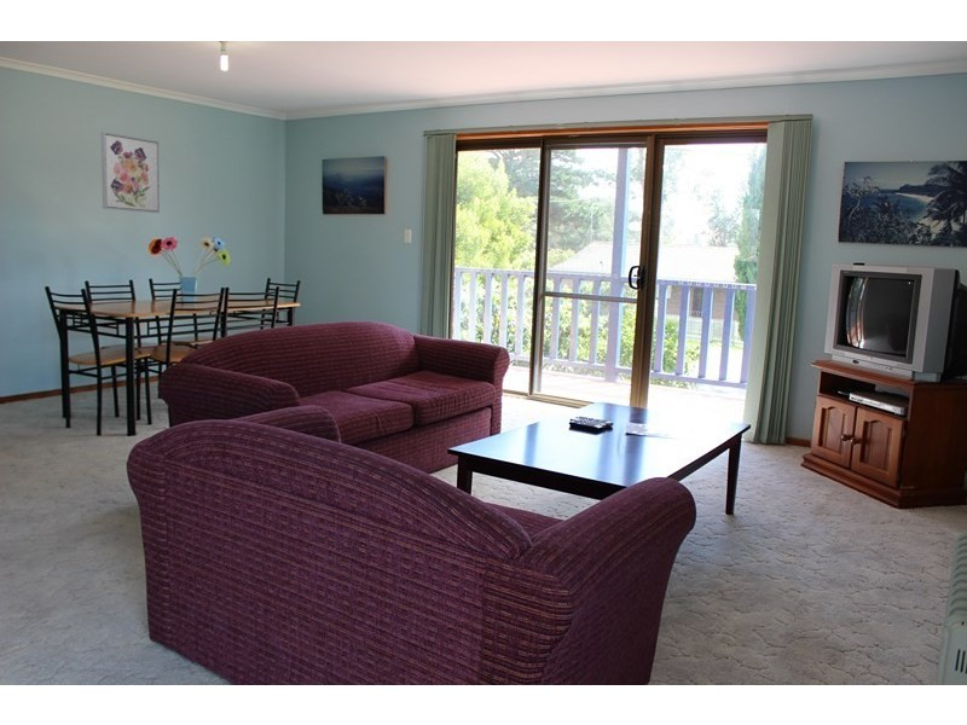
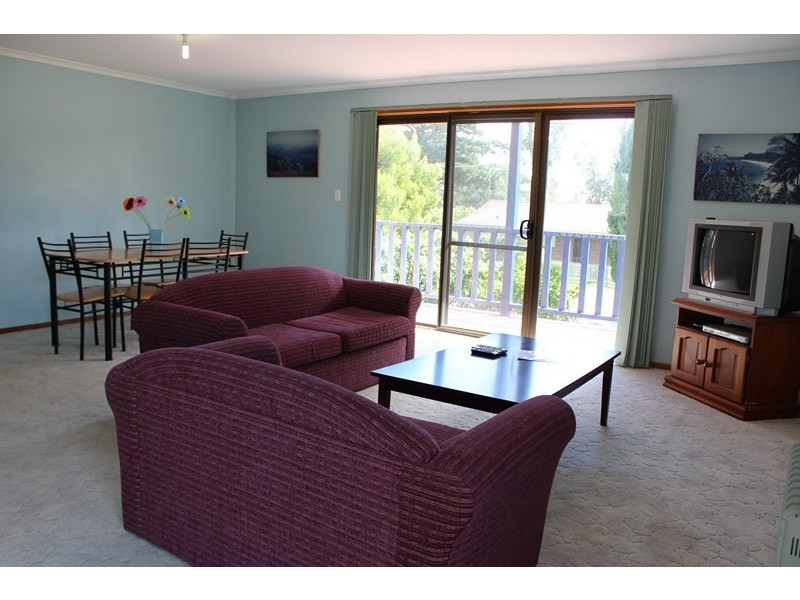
- wall art (131, 174)
